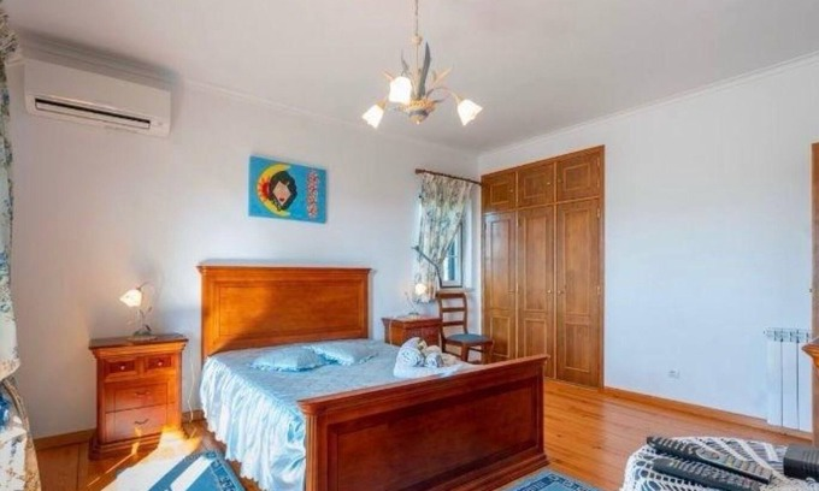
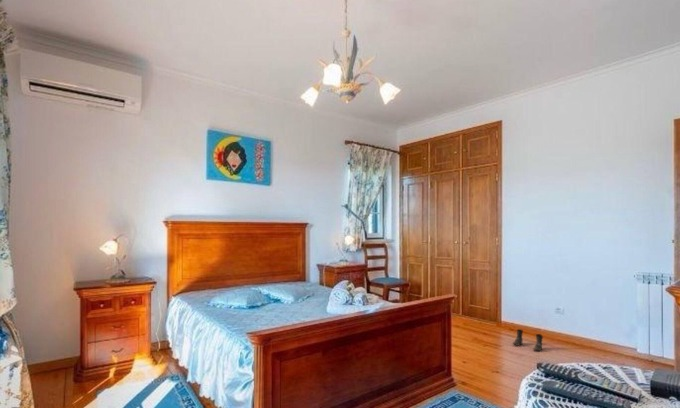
+ boots (522, 340)
